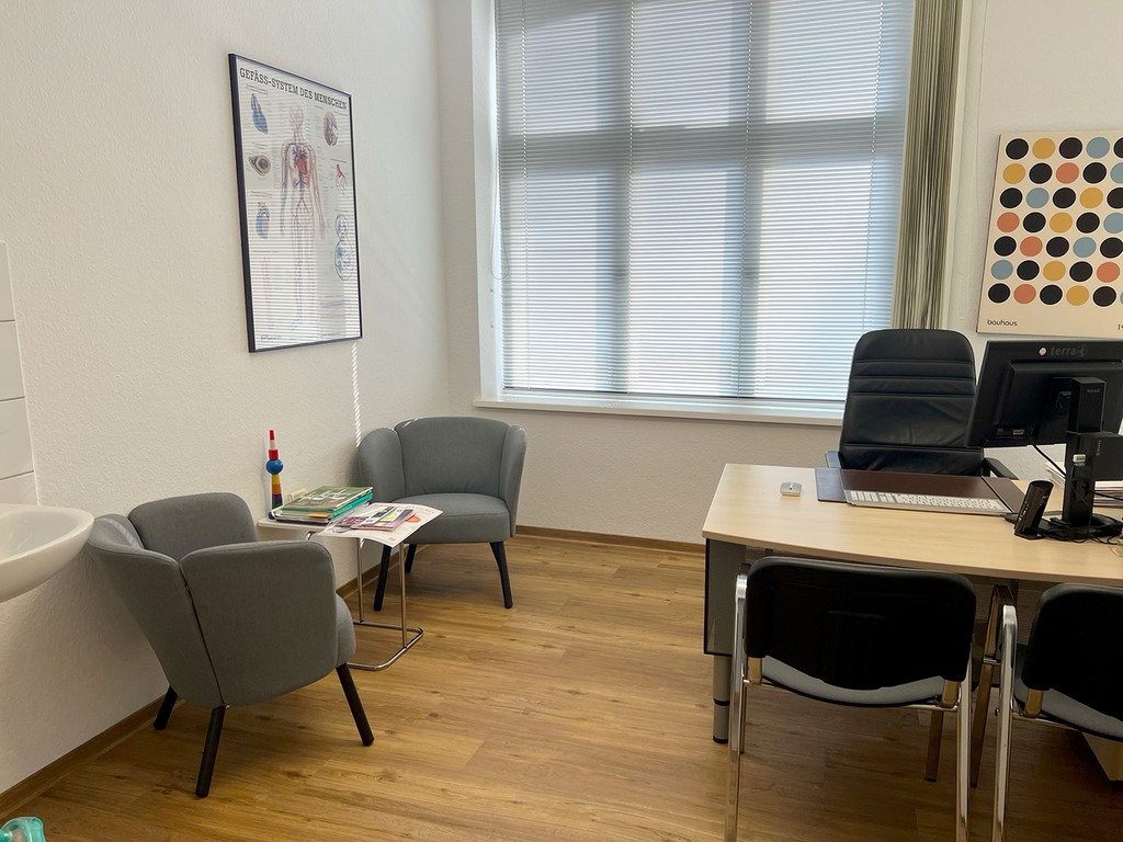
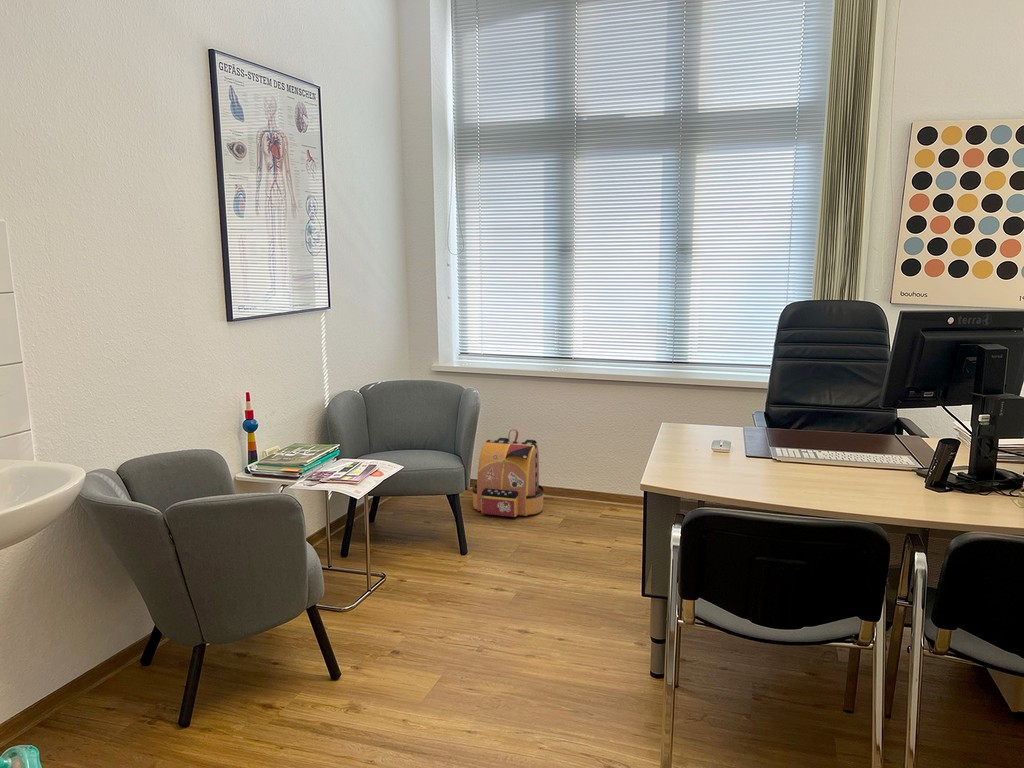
+ backpack (509, 469)
